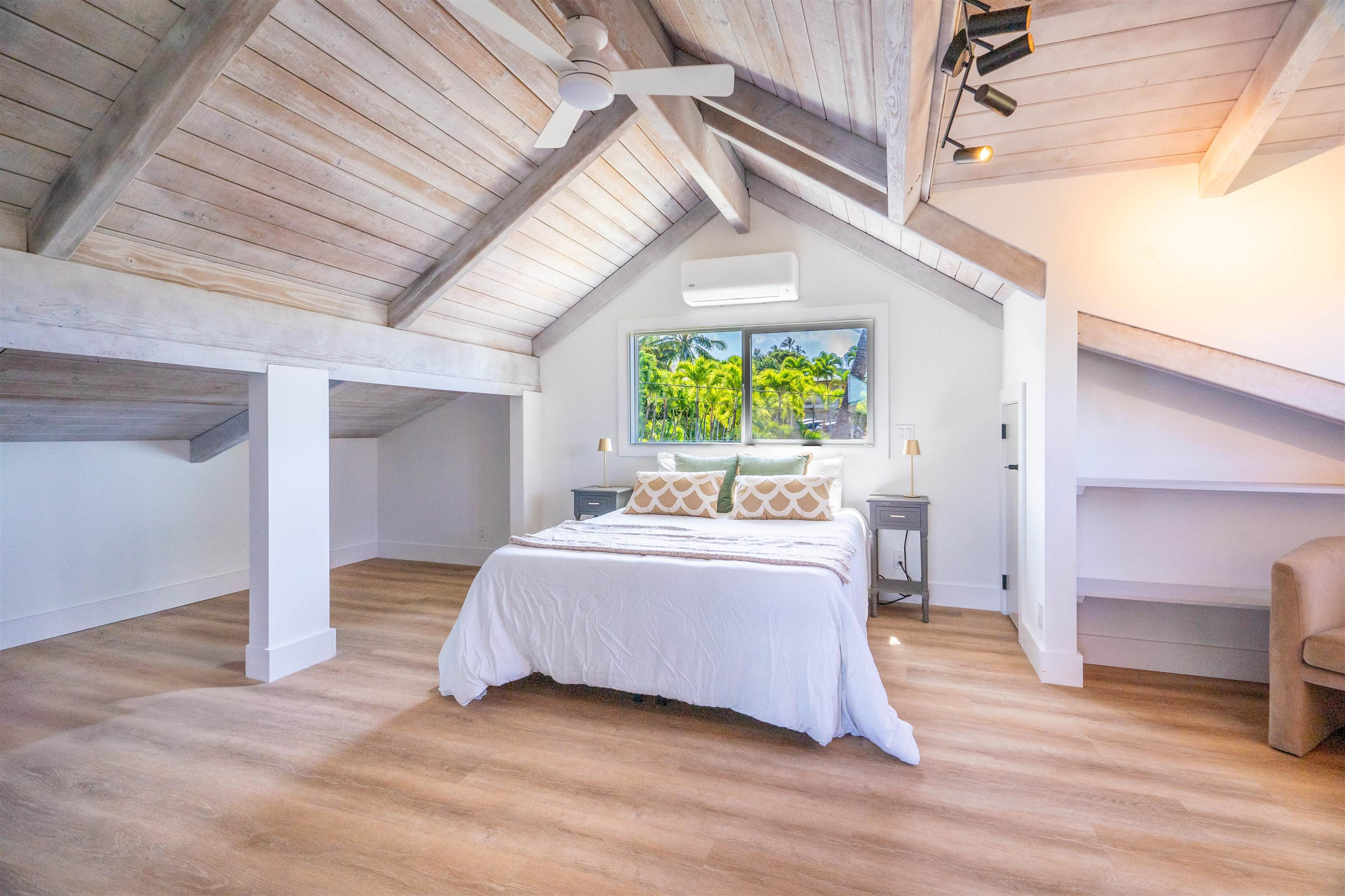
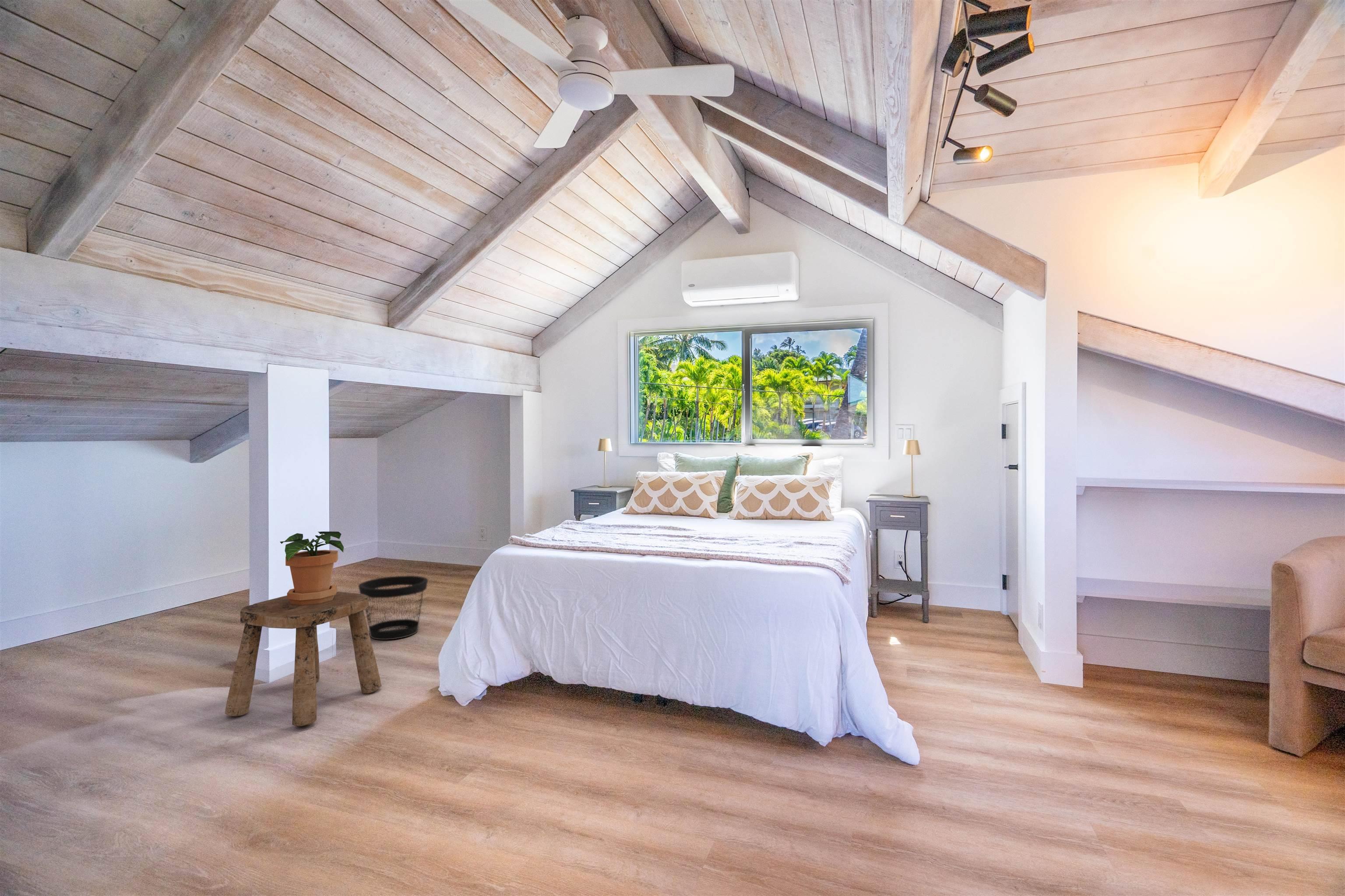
+ stool (306, 652)
+ potted plant (305, 567)
+ wastebasket (394, 607)
